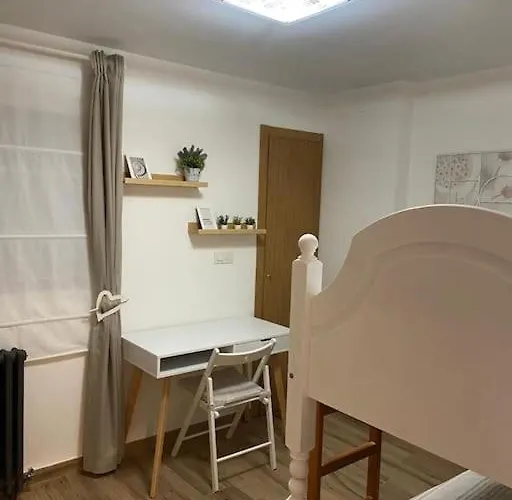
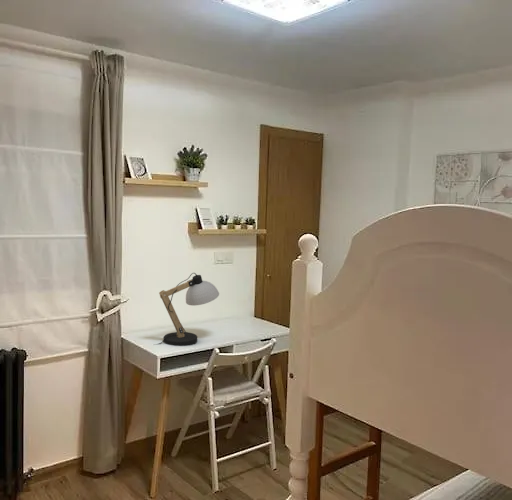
+ desk lamp (188, 304)
